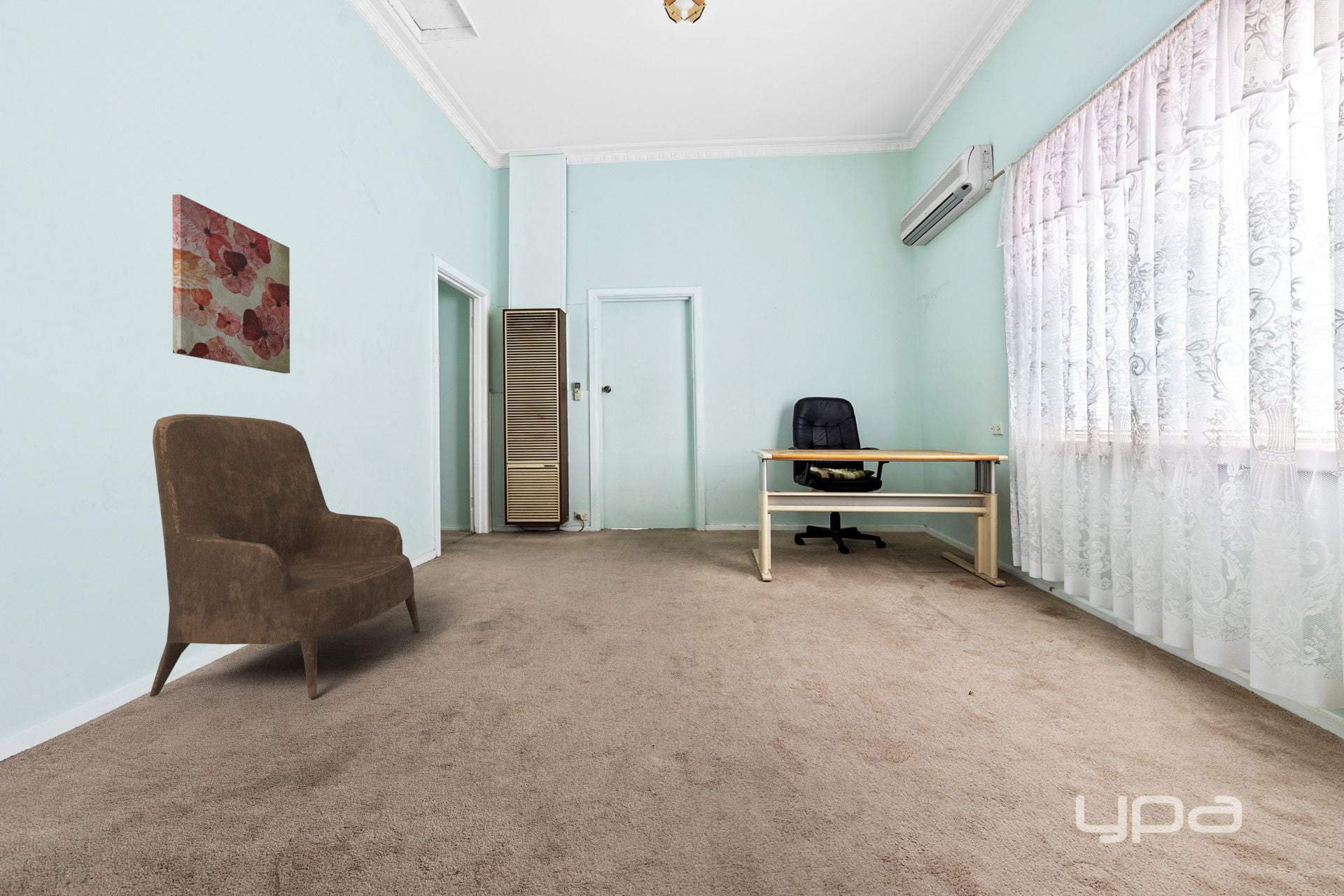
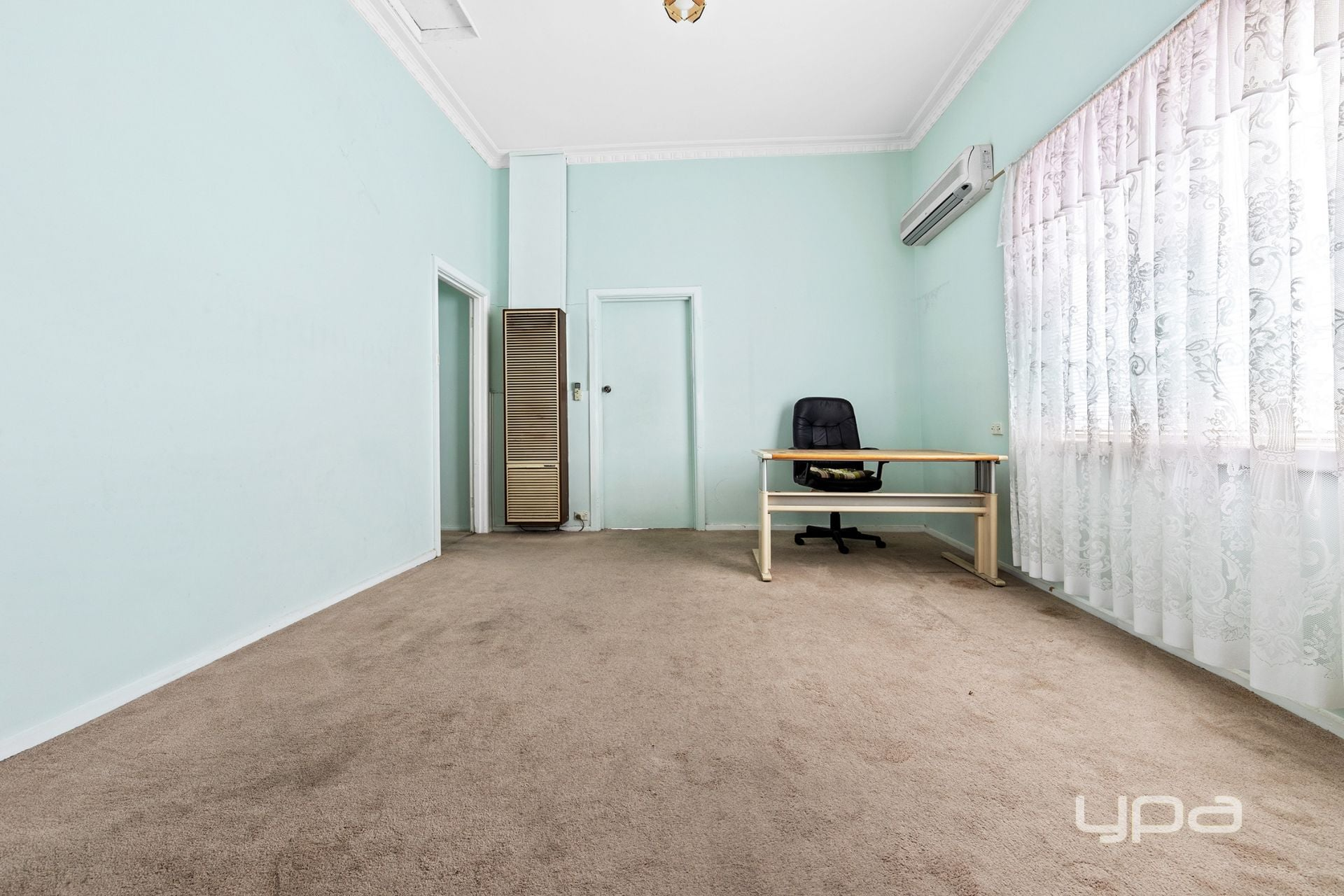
- armchair (304, 536)
- wall art (237, 294)
